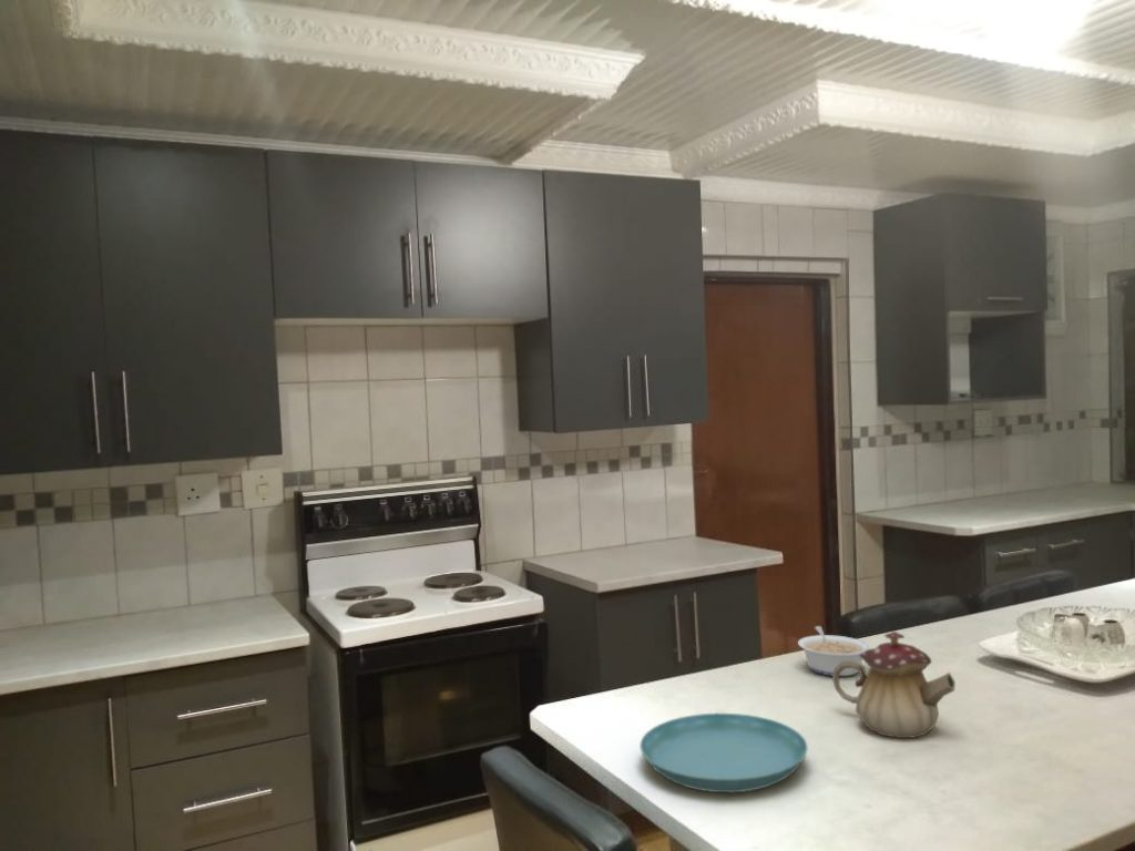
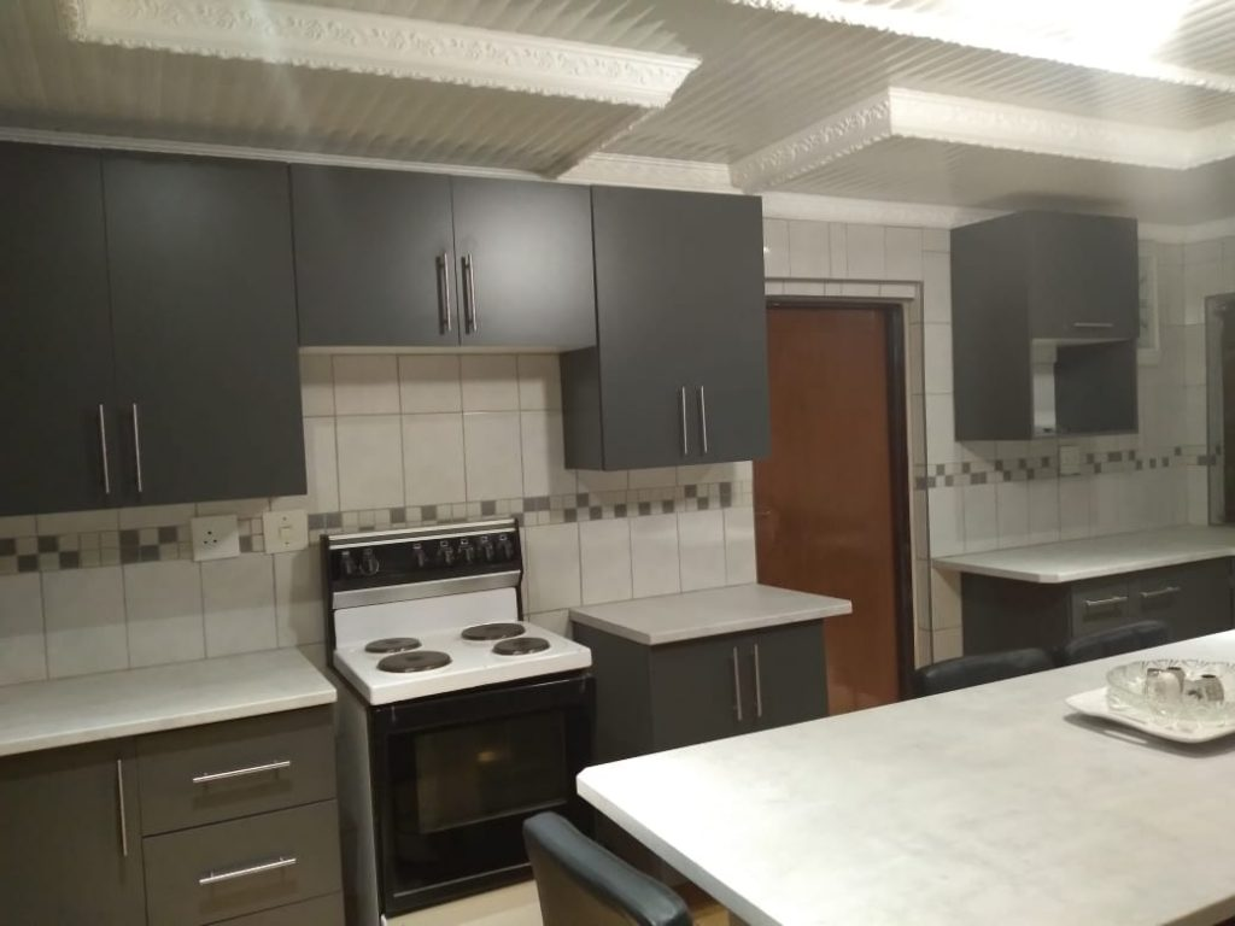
- legume (831, 653)
- saucer (723, 752)
- teapot (890, 677)
